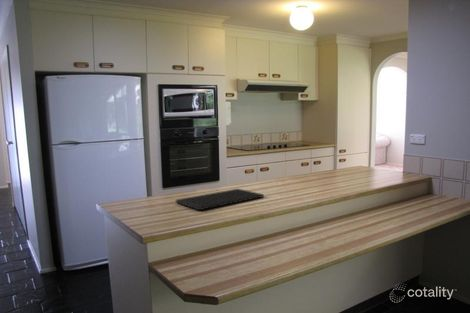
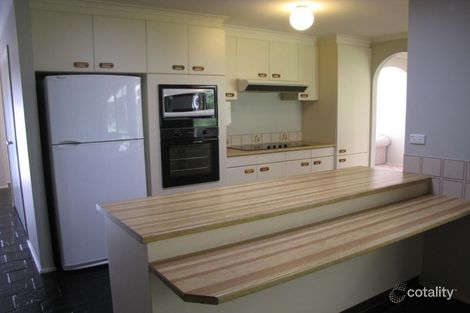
- cutting board (220, 198)
